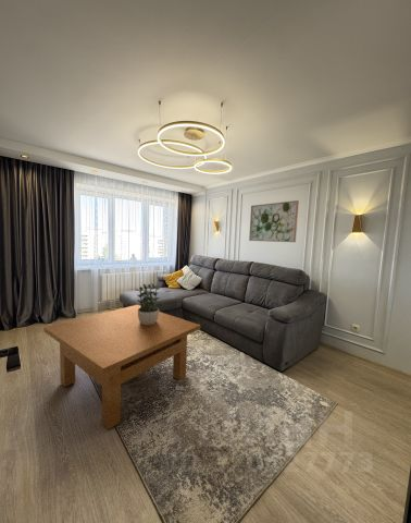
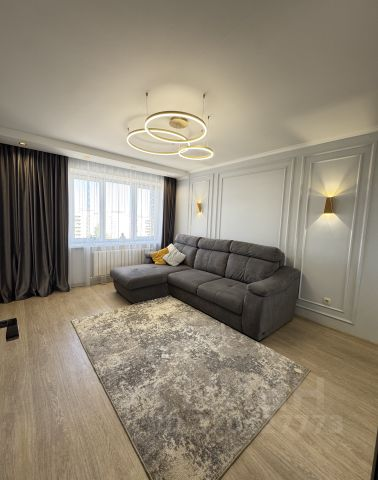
- potted plant (147, 302)
- wall art (271, 222)
- table (125, 353)
